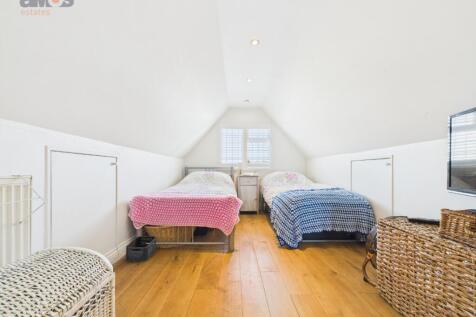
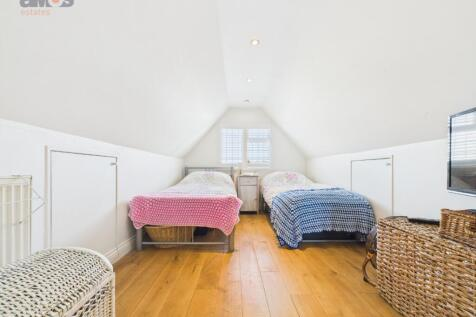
- storage bin (141, 248)
